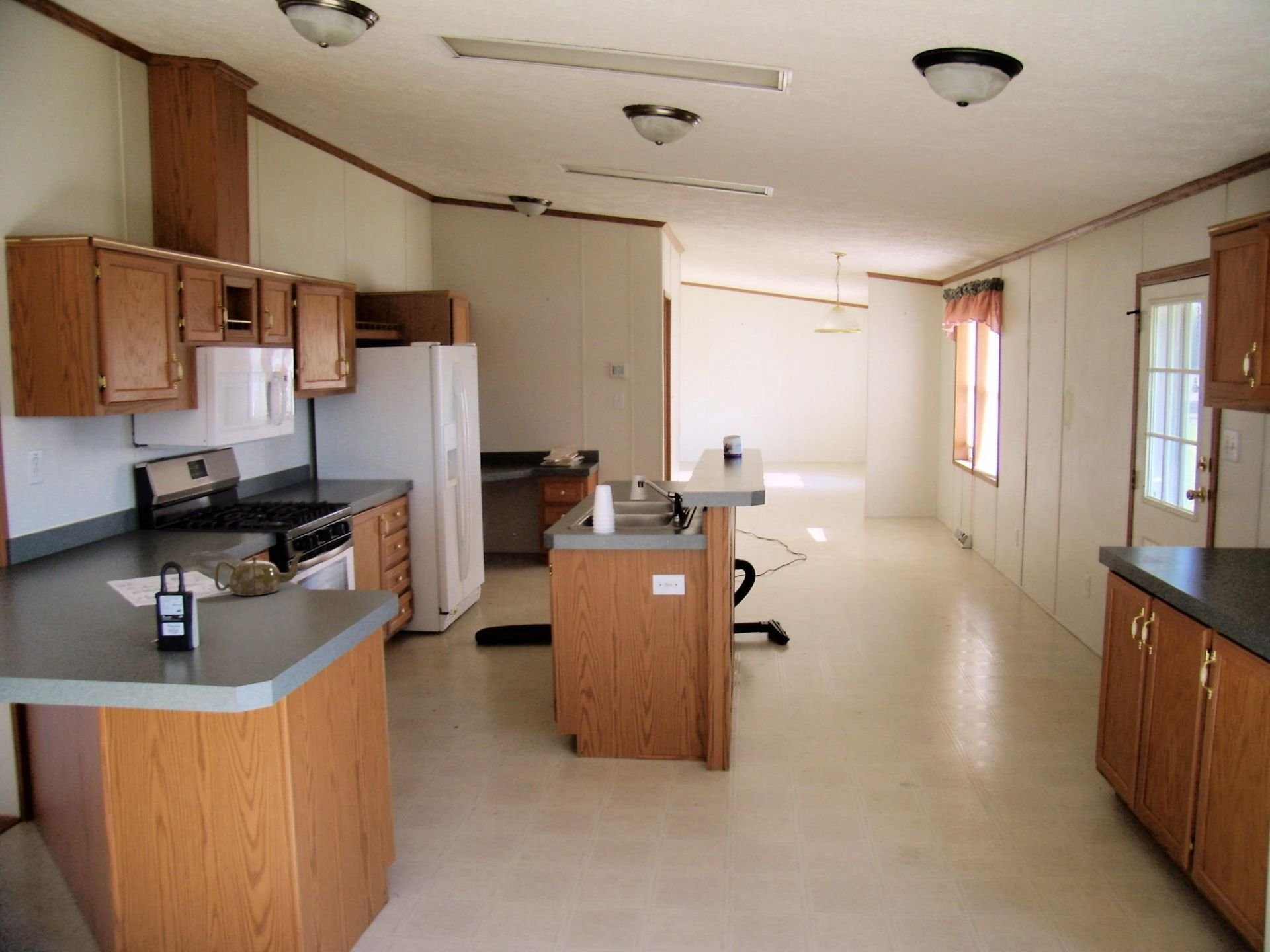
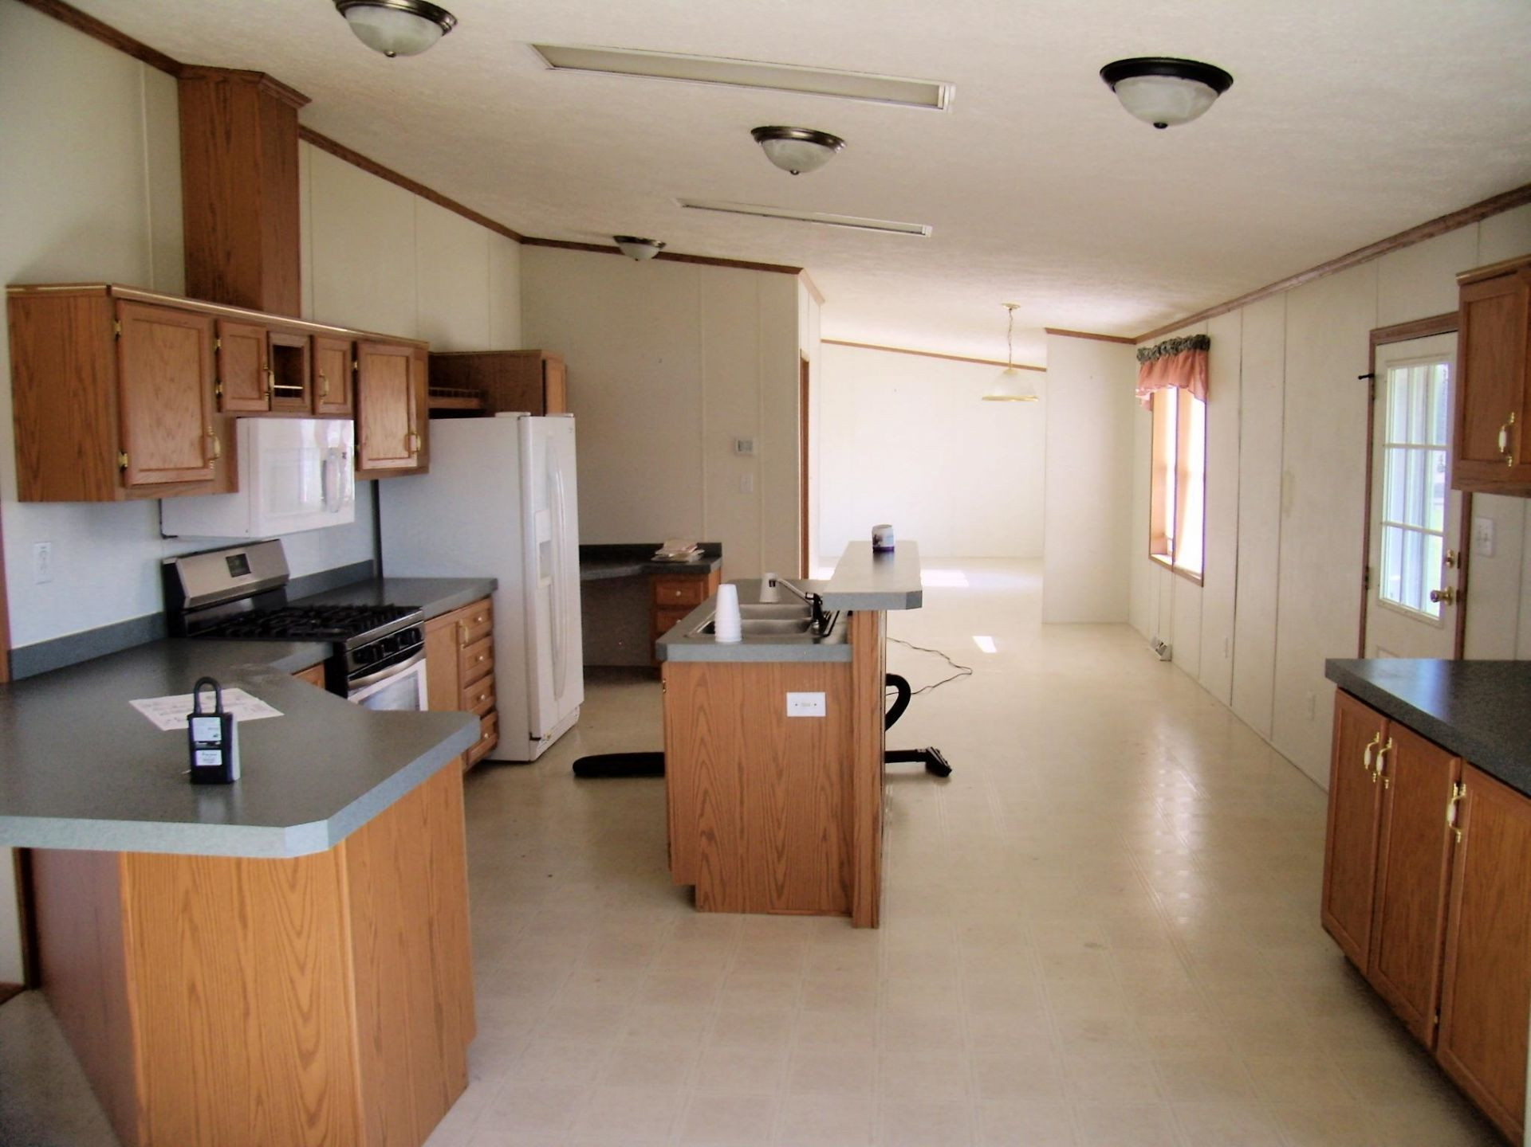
- teapot (259, 573)
